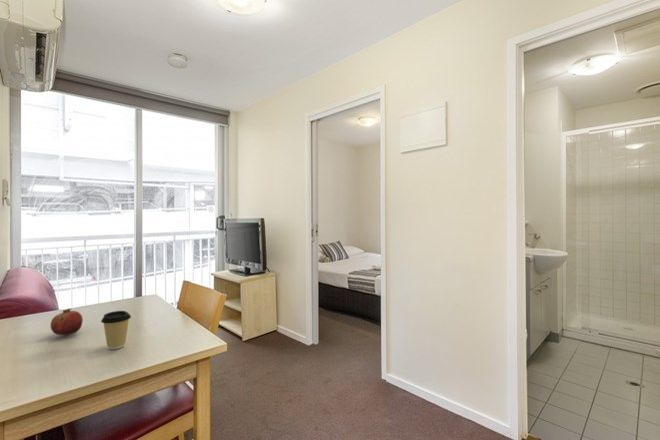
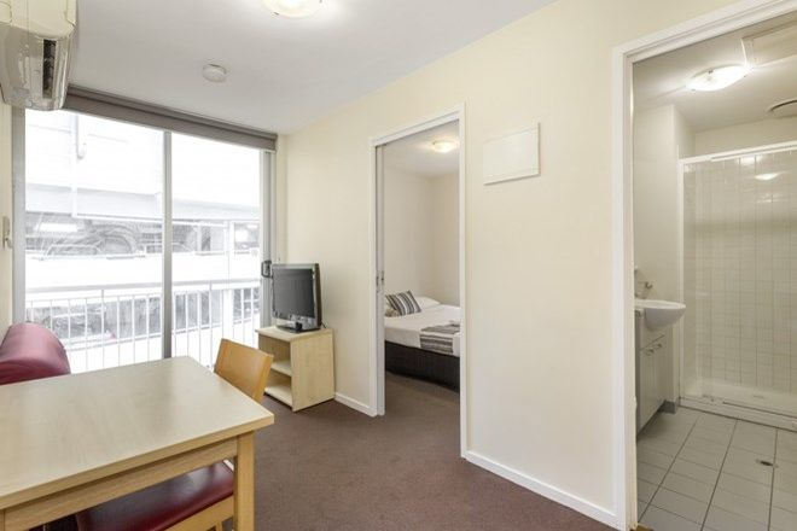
- coffee cup (116, 330)
- fruit (67, 322)
